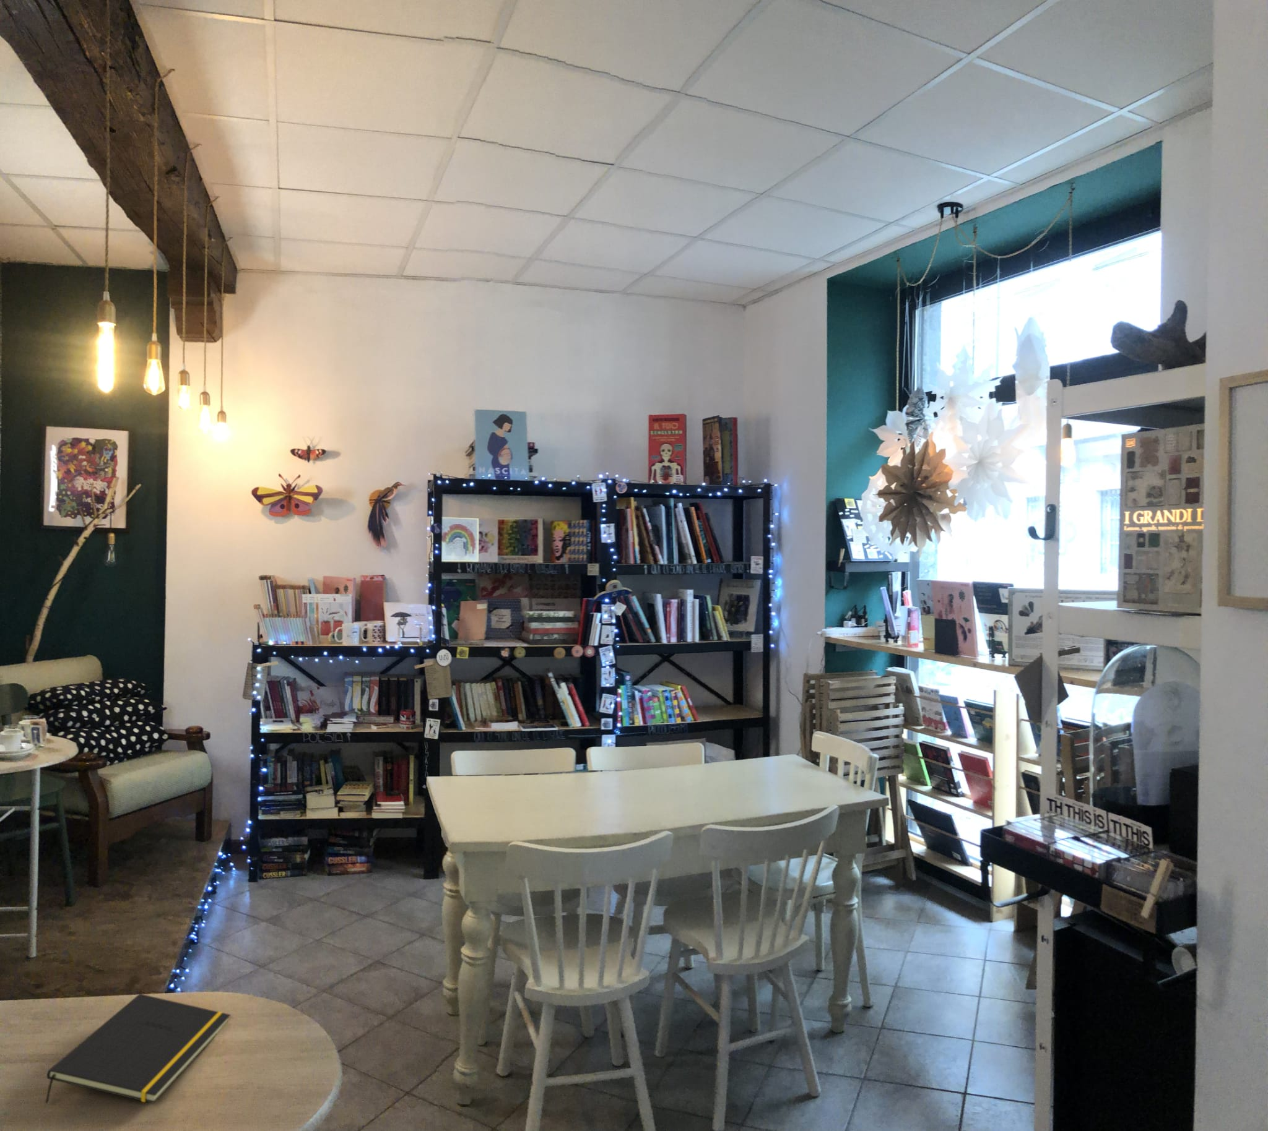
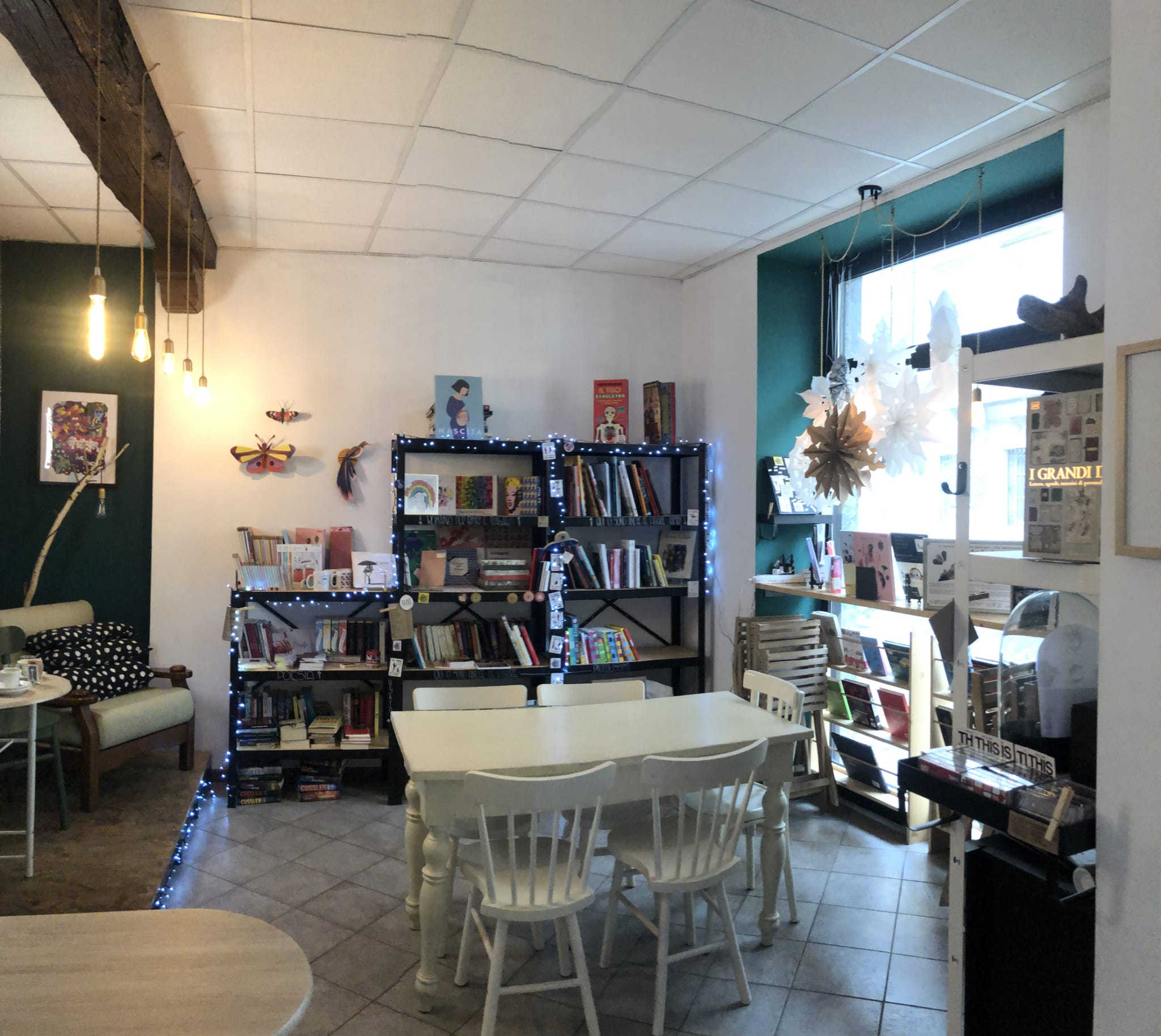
- notepad (145, 1044)
